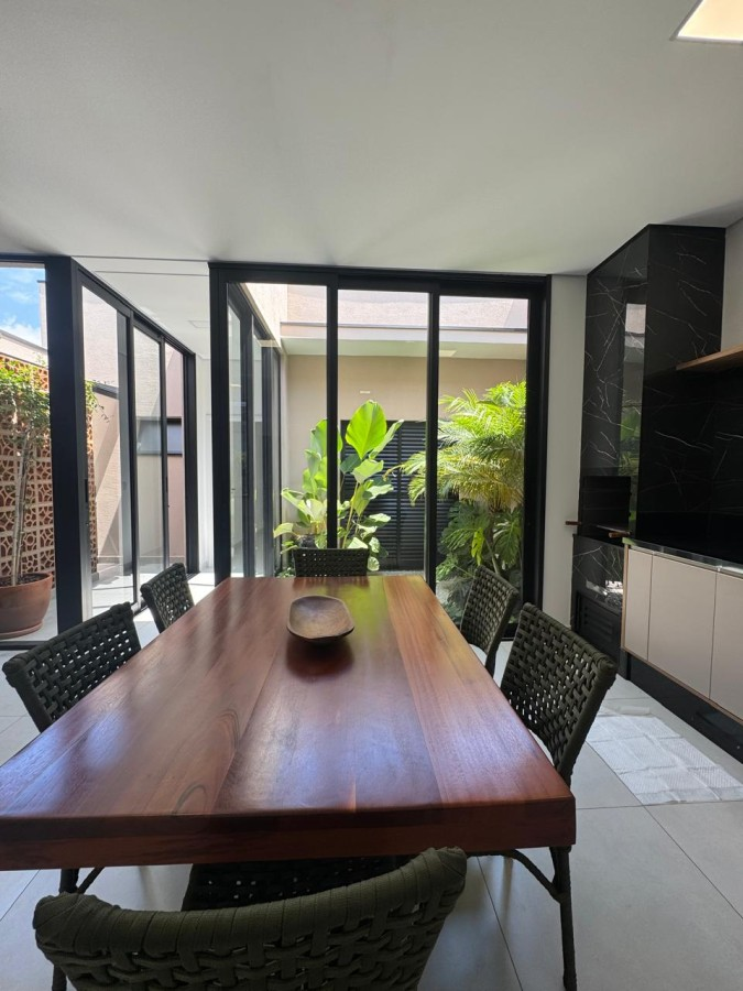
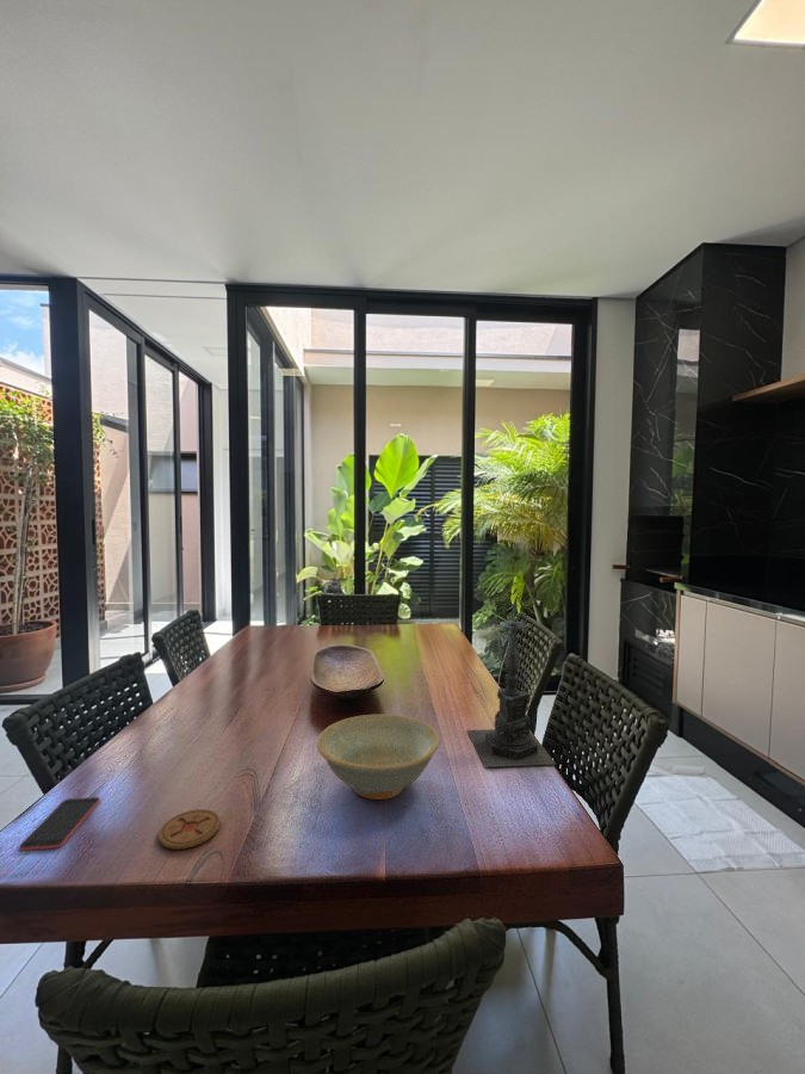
+ dish (378, 760)
+ smartphone (62, 821)
+ coaster (190, 828)
+ candle holder (509, 674)
